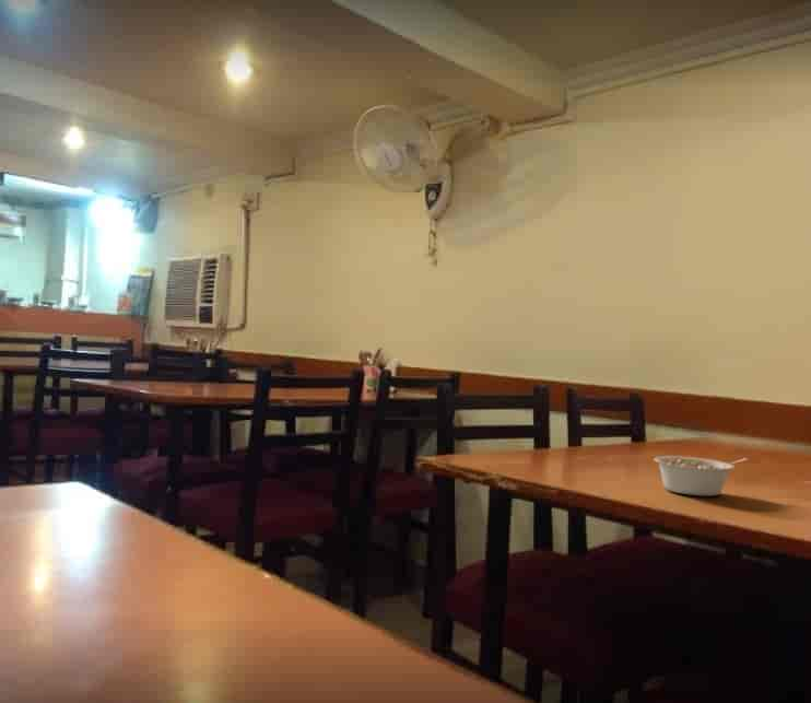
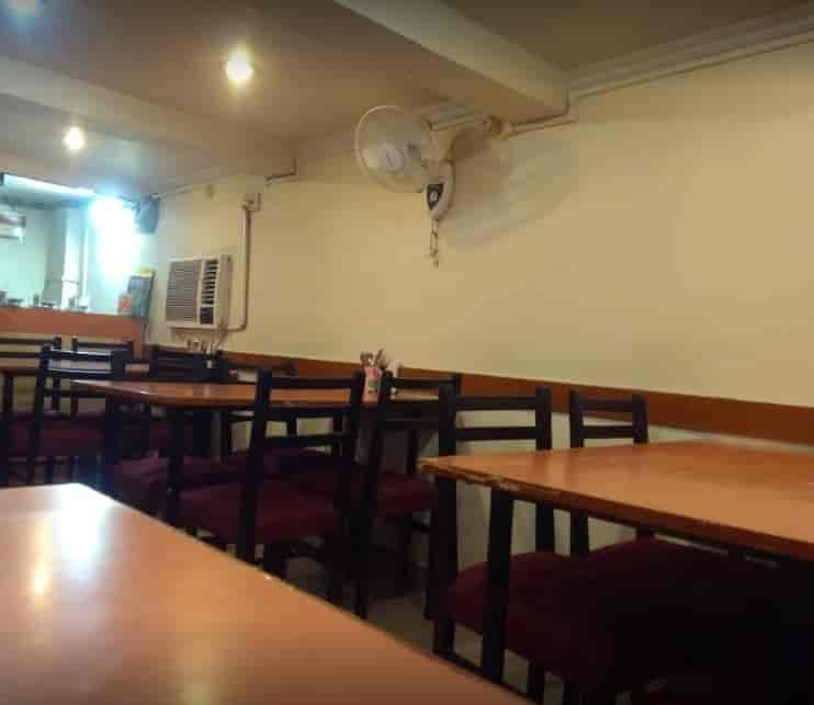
- legume (694, 473)
